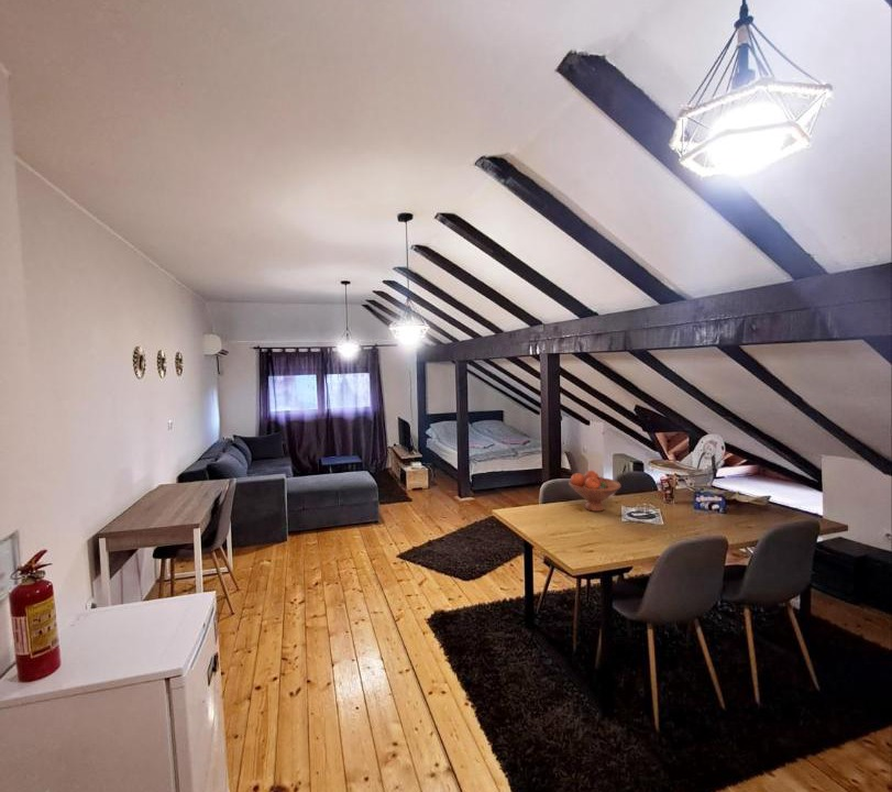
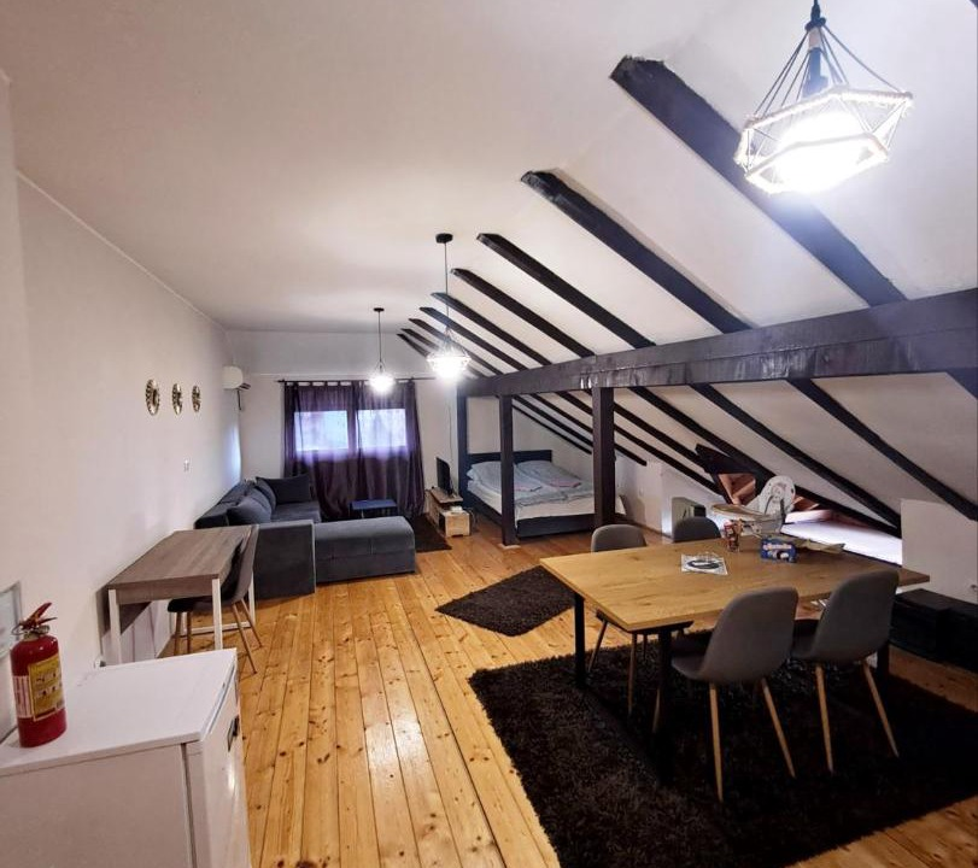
- fruit bowl (594, 491)
